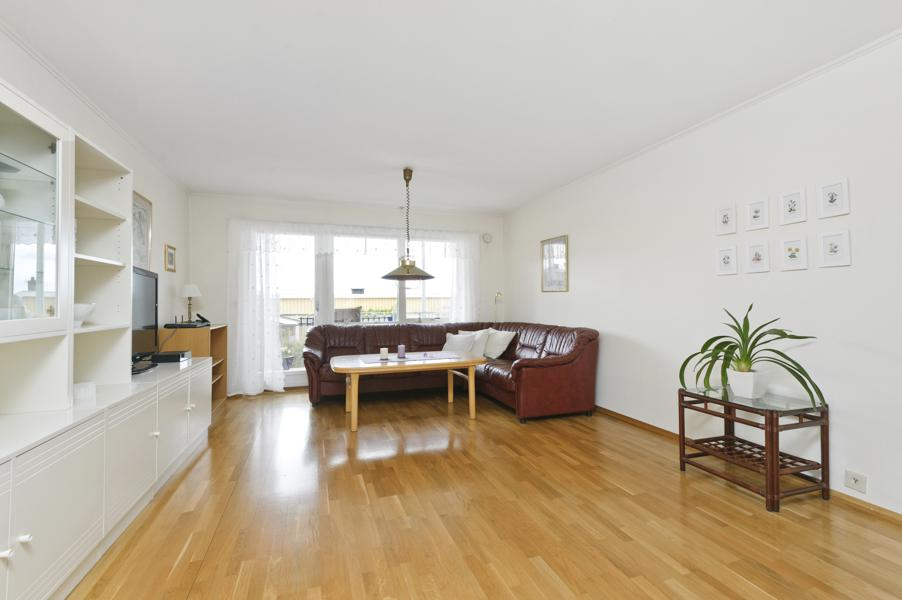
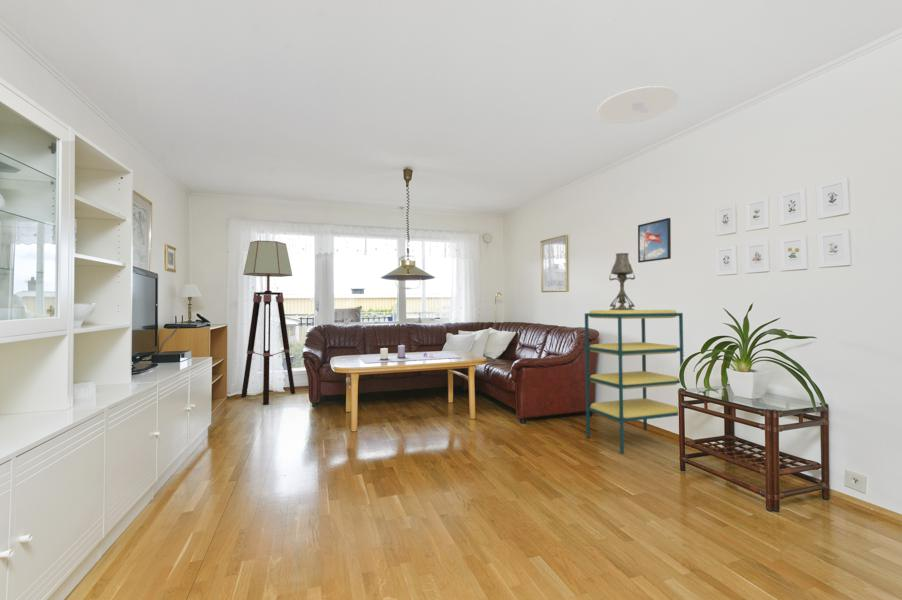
+ ceiling light (636, 103)
+ shelving unit (633, 375)
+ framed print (653, 241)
+ table lamp (621, 281)
+ floor lamp (269, 319)
